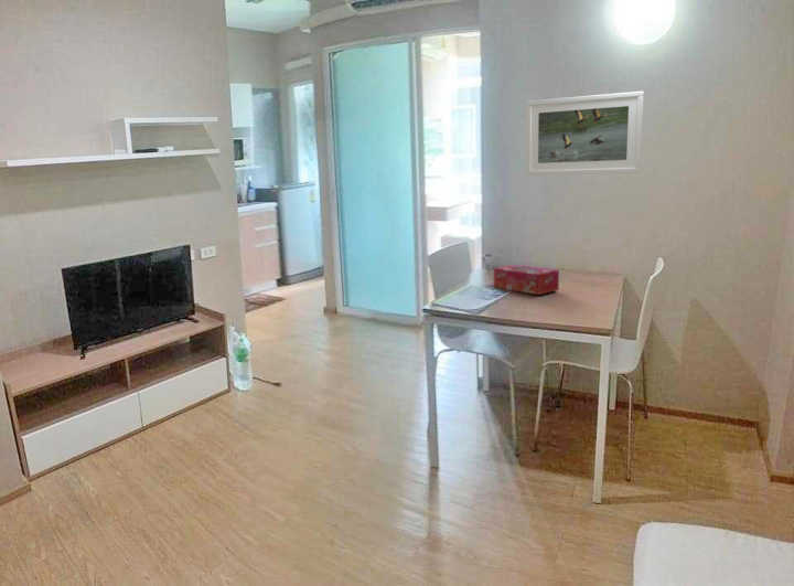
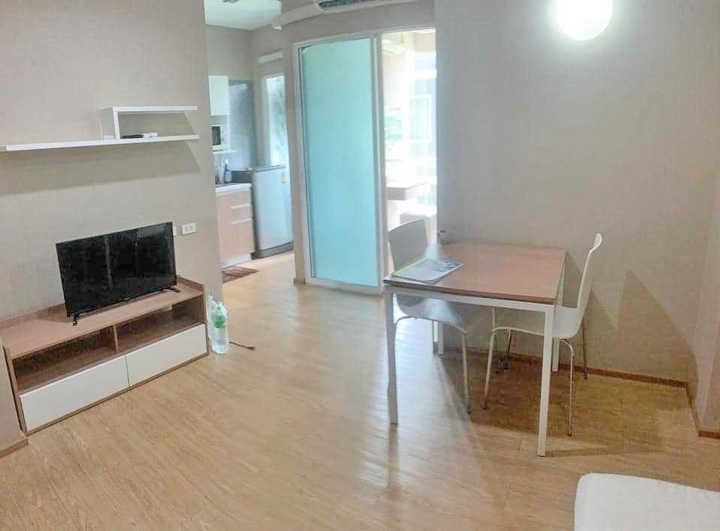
- tissue box (525, 278)
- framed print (581, 136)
